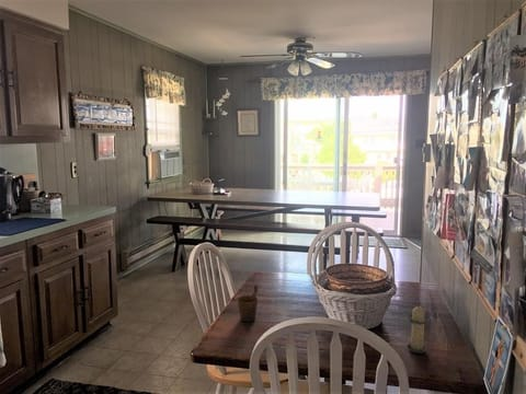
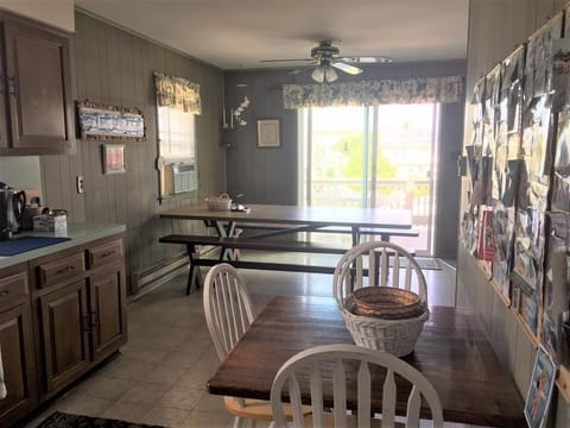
- candle (418, 326)
- mug (250, 302)
